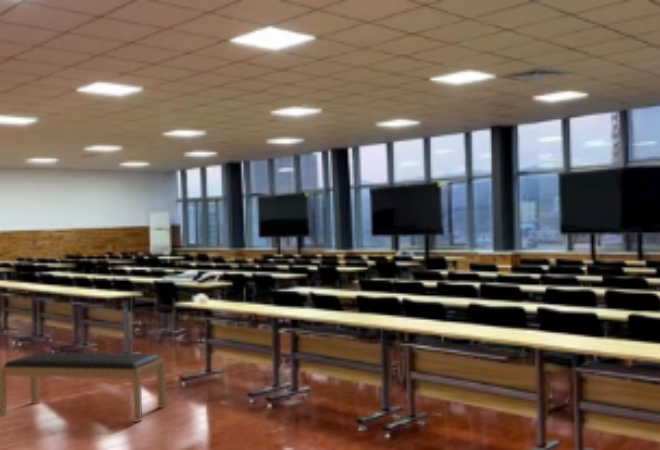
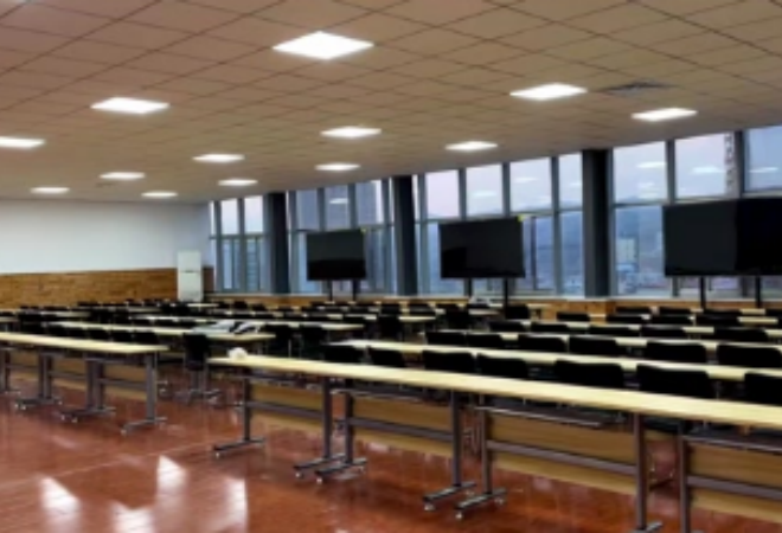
- bench (82, 377)
